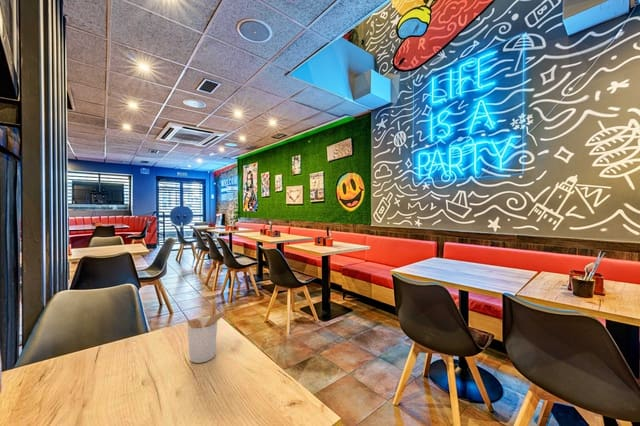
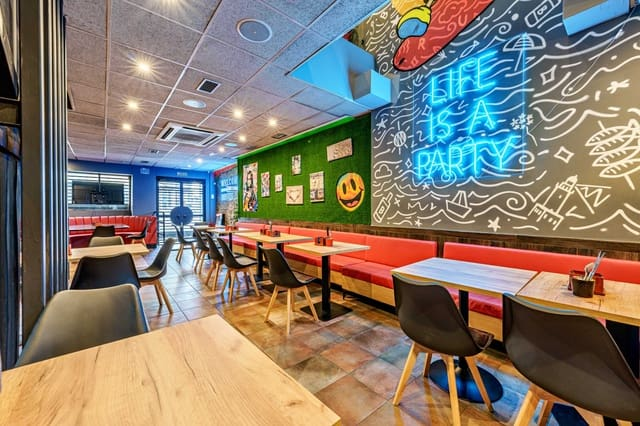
- utensil holder (208, 332)
